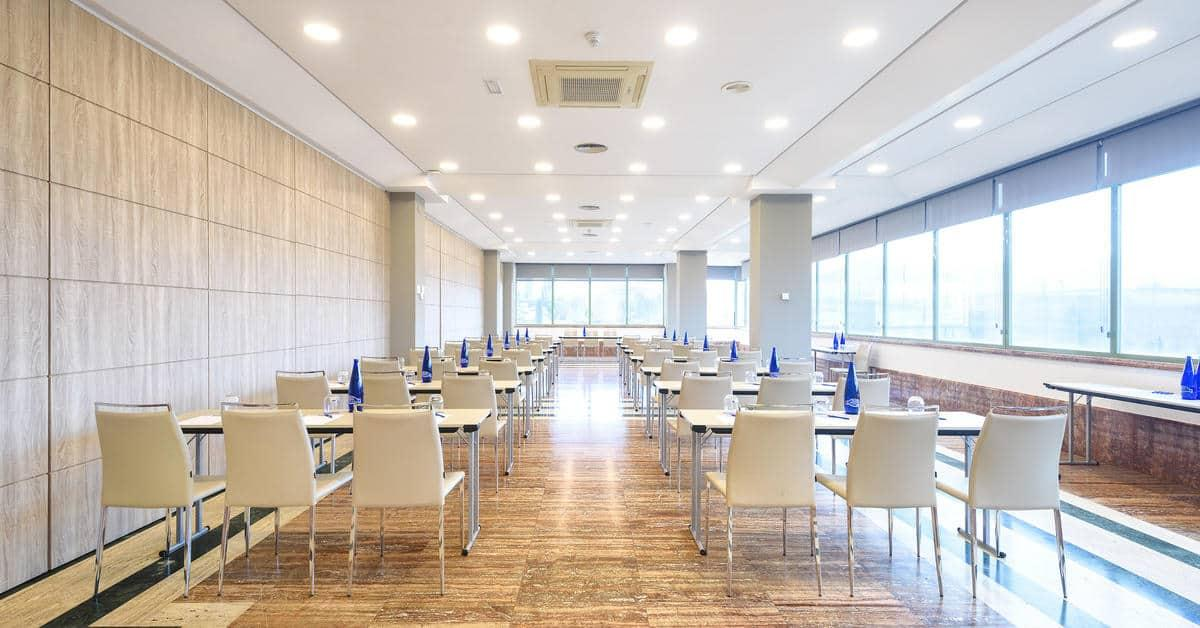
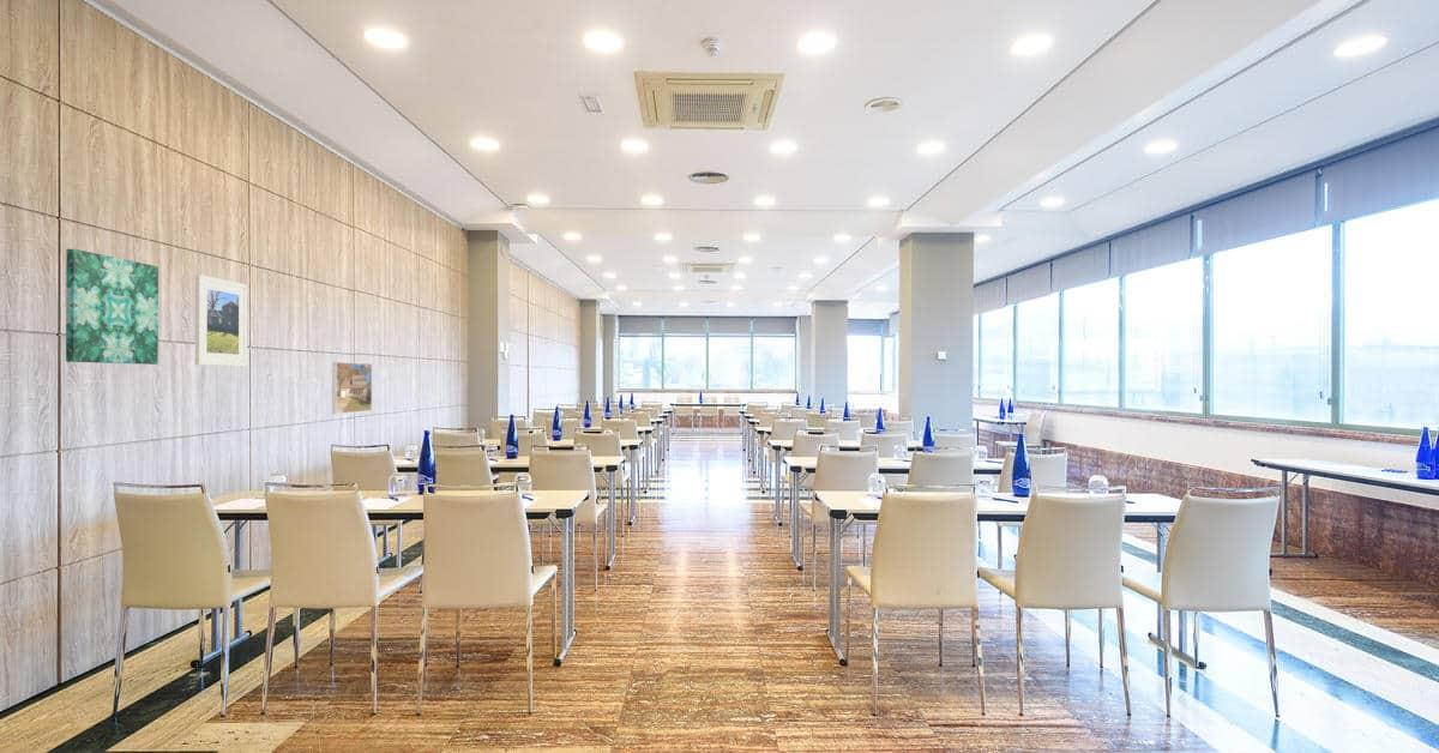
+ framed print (222, 323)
+ wall art (114, 311)
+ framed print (353, 387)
